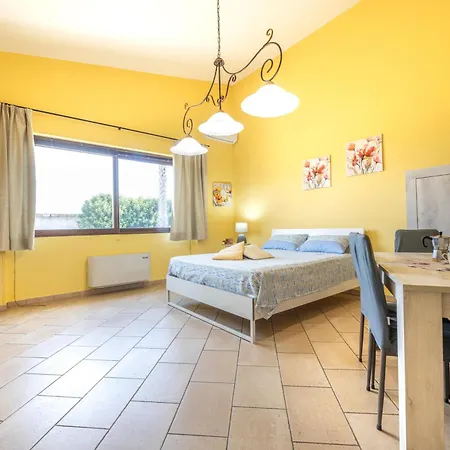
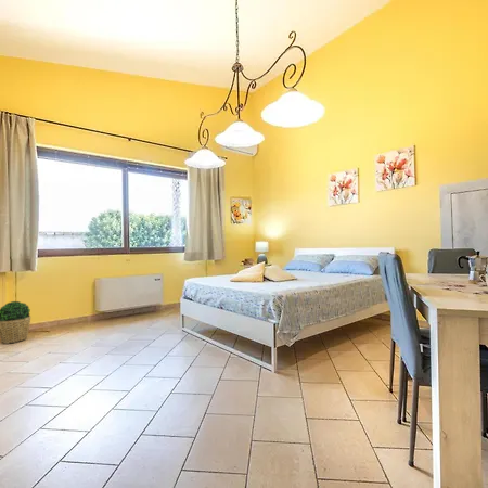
+ potted plant (14, 321)
